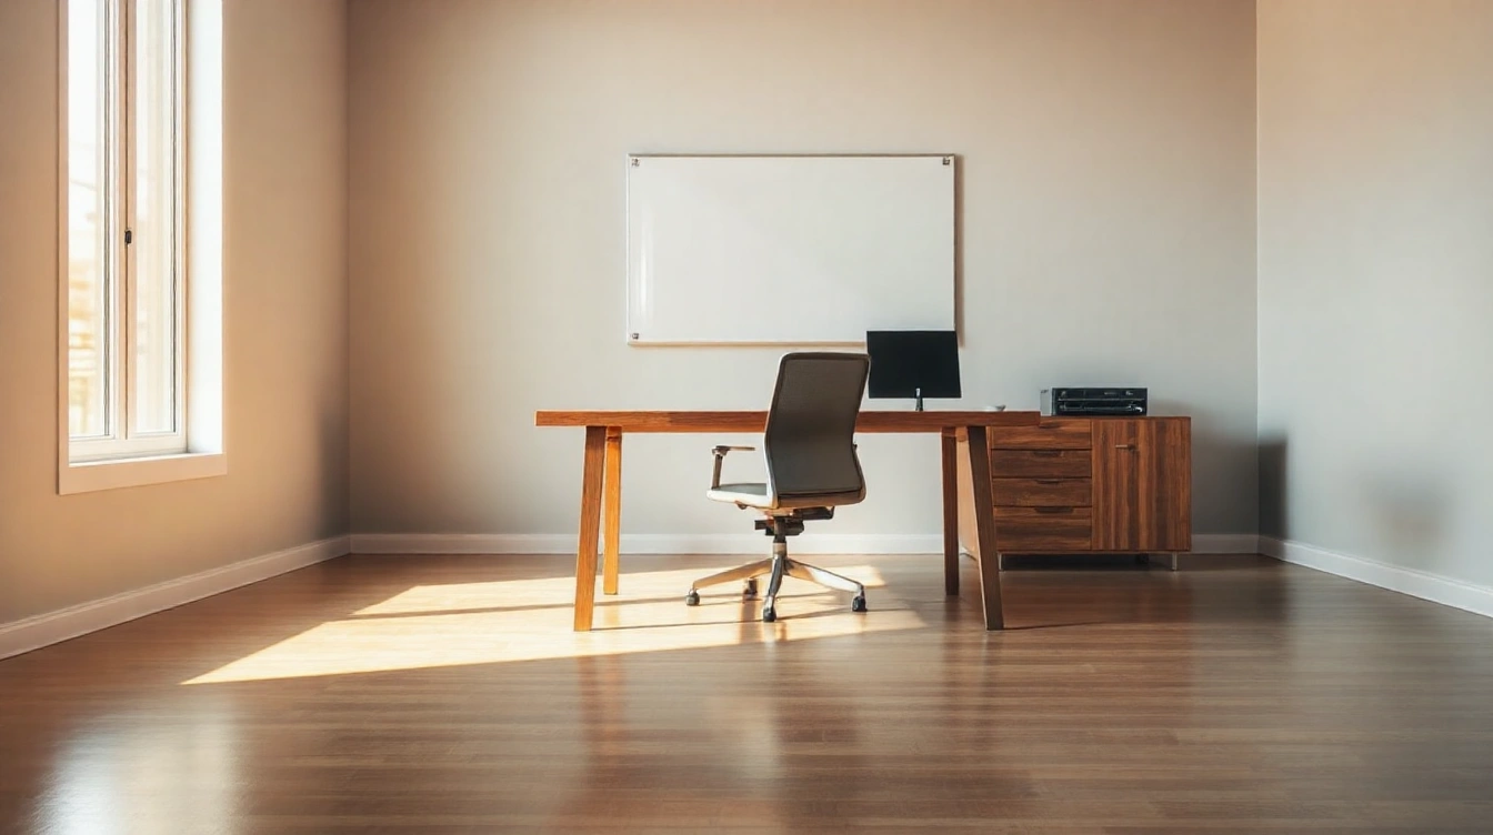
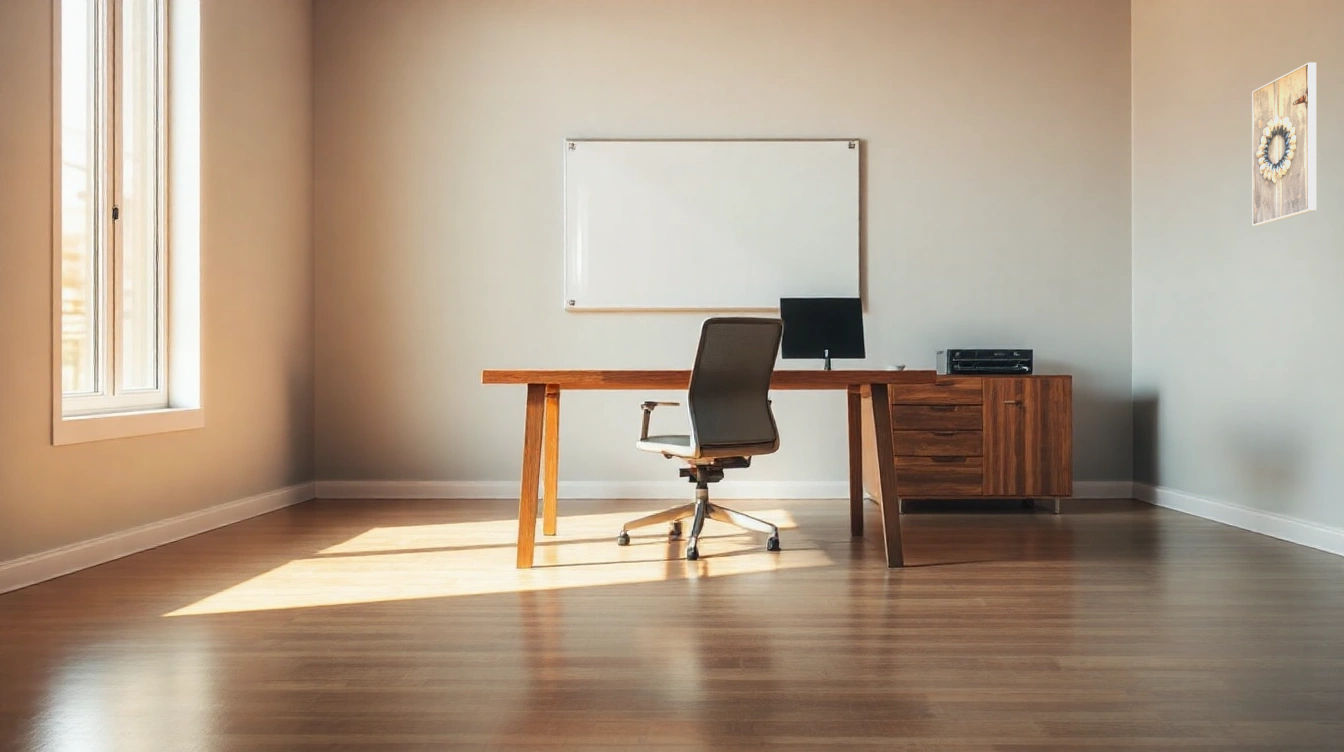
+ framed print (1282, 147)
